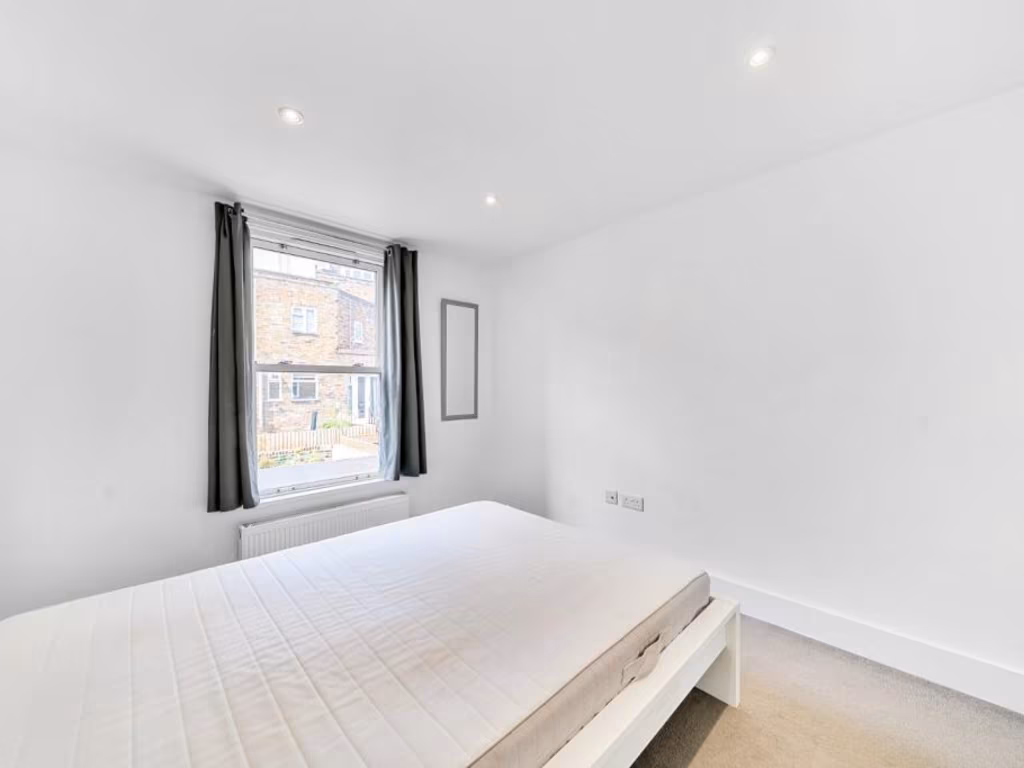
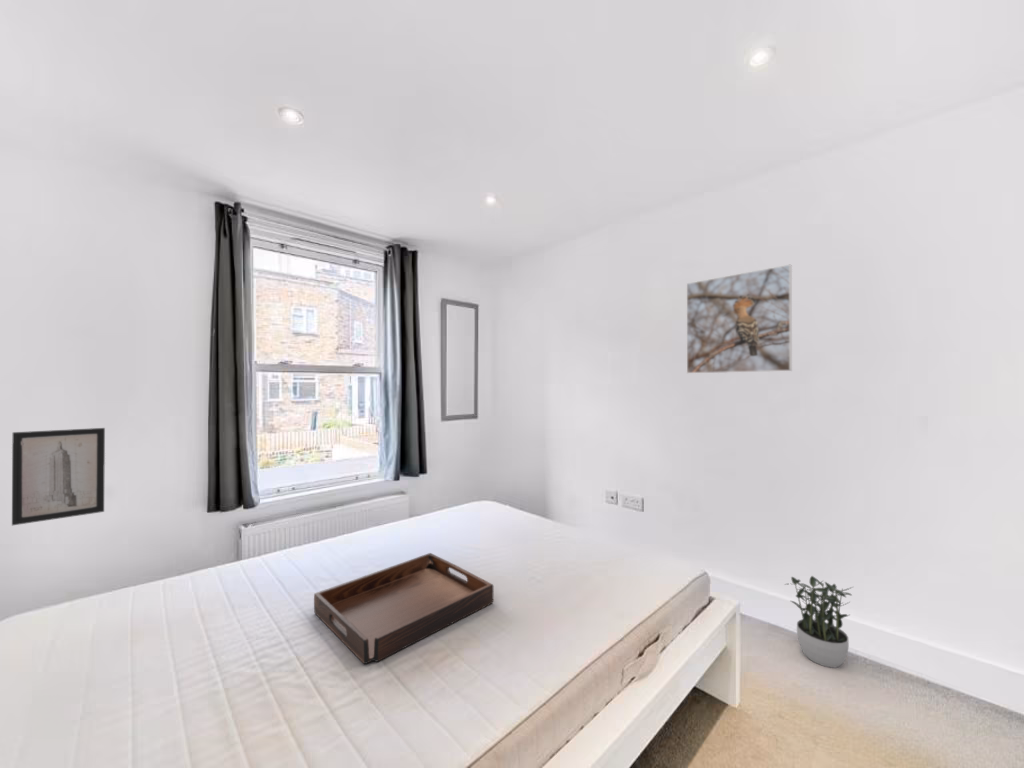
+ serving tray (405, 597)
+ wall art (60, 474)
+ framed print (735, 323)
+ potted plant (818, 614)
